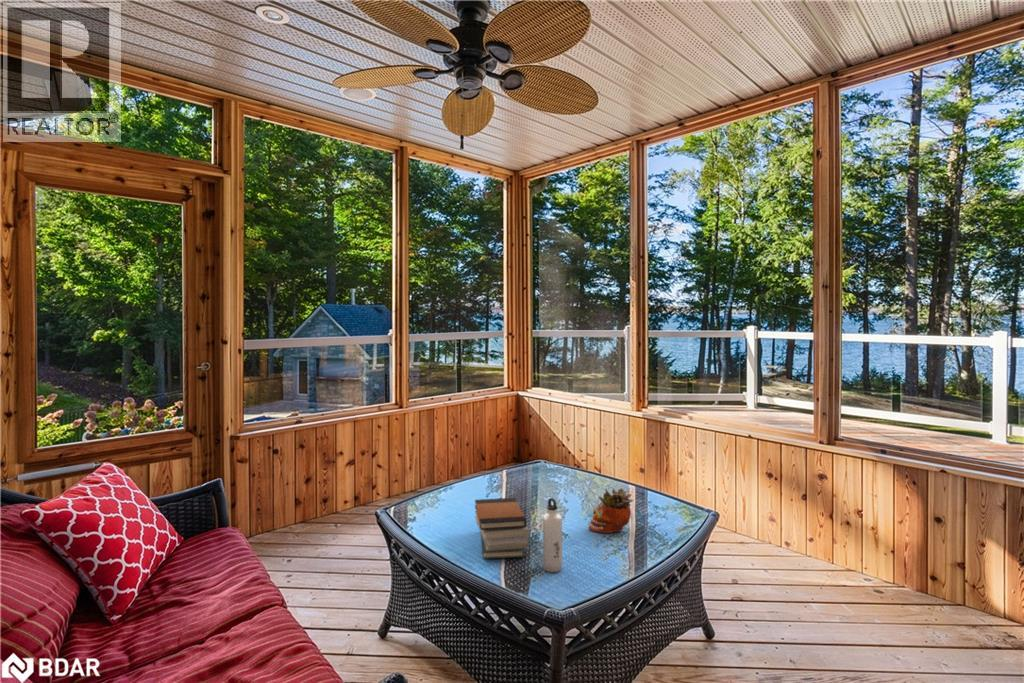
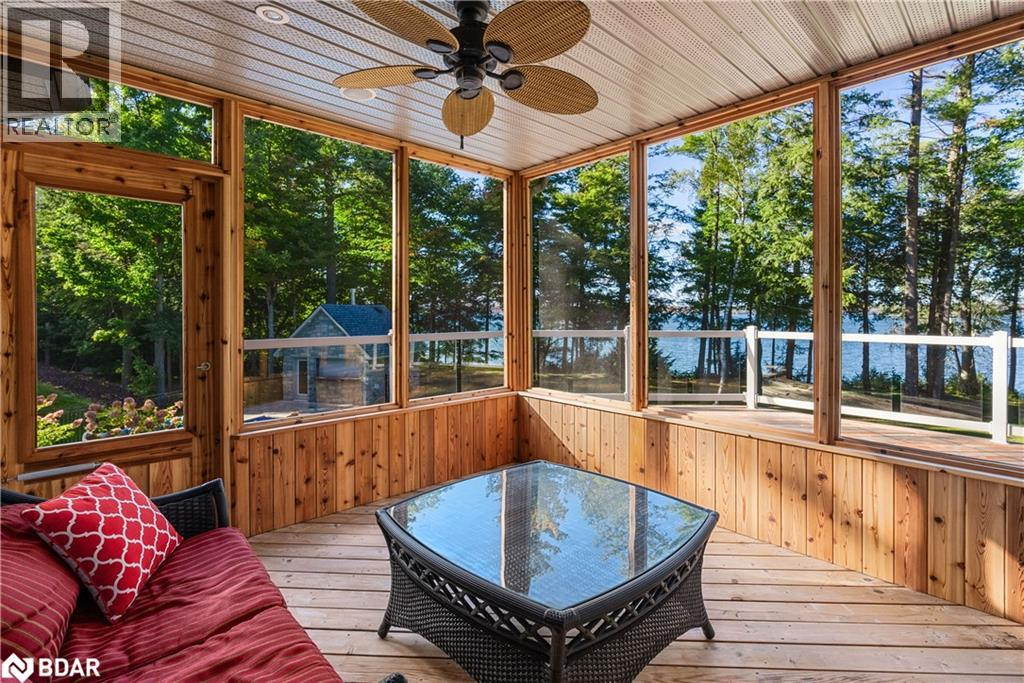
- water bottle (552, 533)
- succulent planter (610, 509)
- book stack (500, 526)
